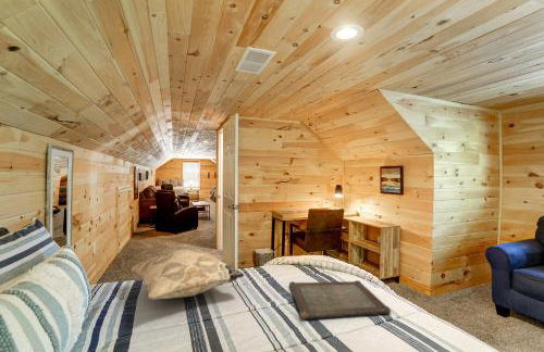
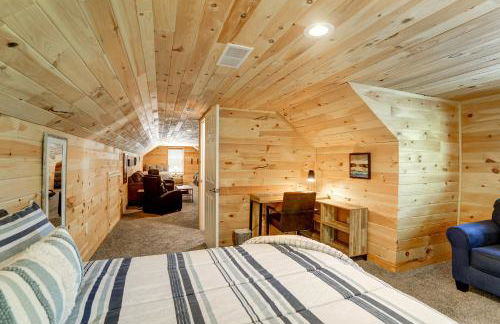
- serving tray (334, 297)
- decorative pillow (185, 272)
